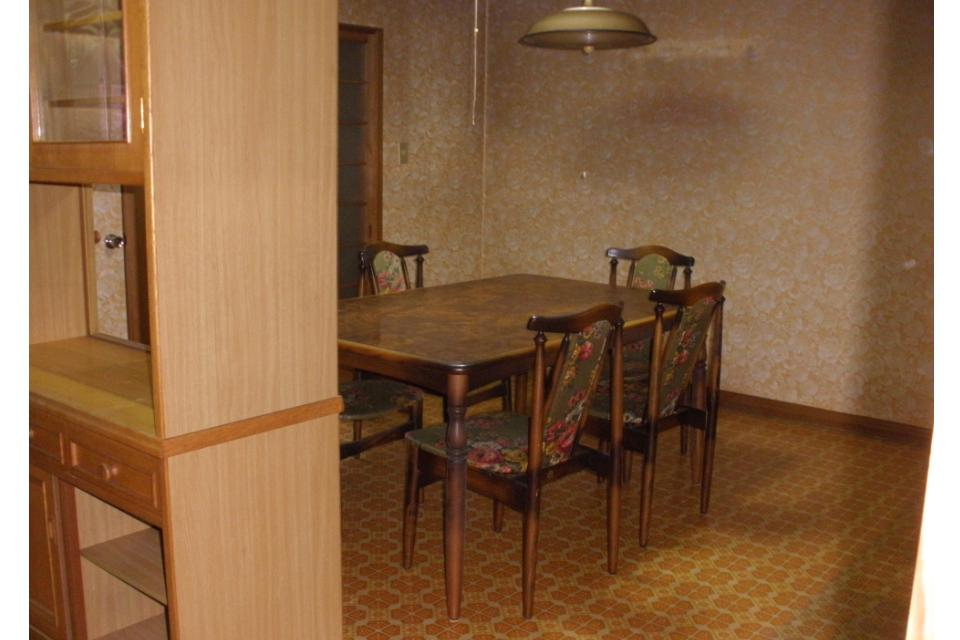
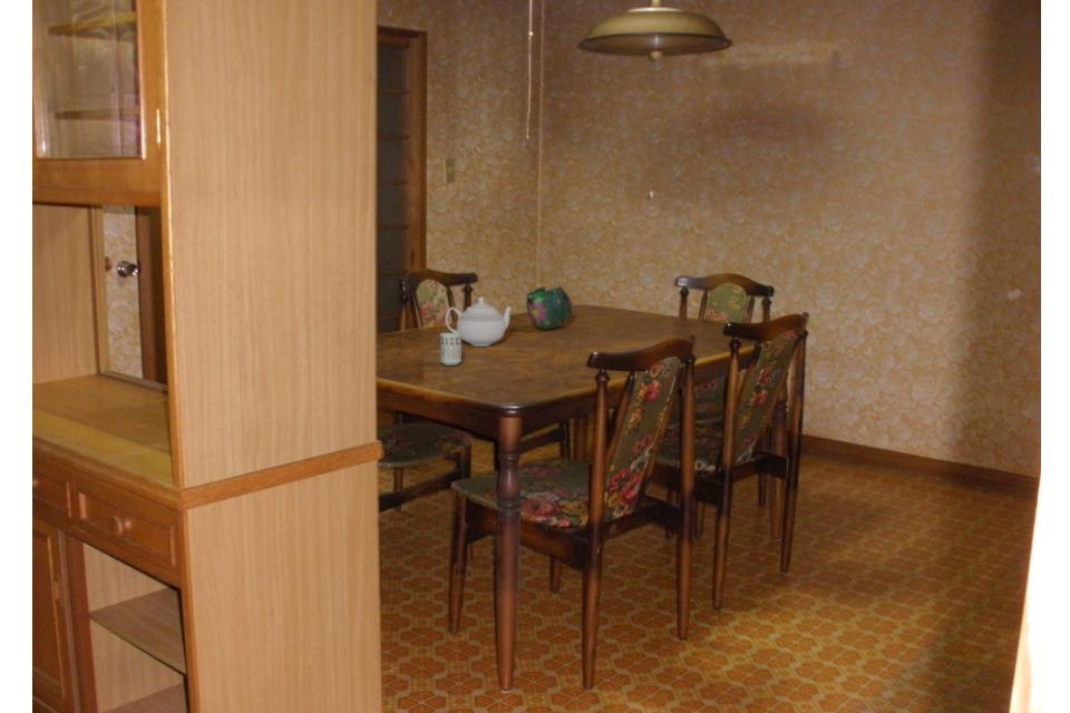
+ teapot (479, 321)
+ cup (450, 349)
+ decorative bowl (548, 307)
